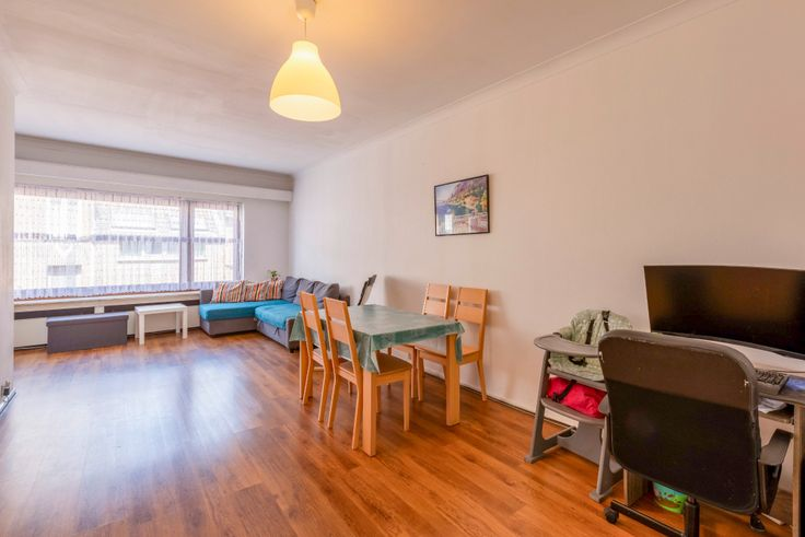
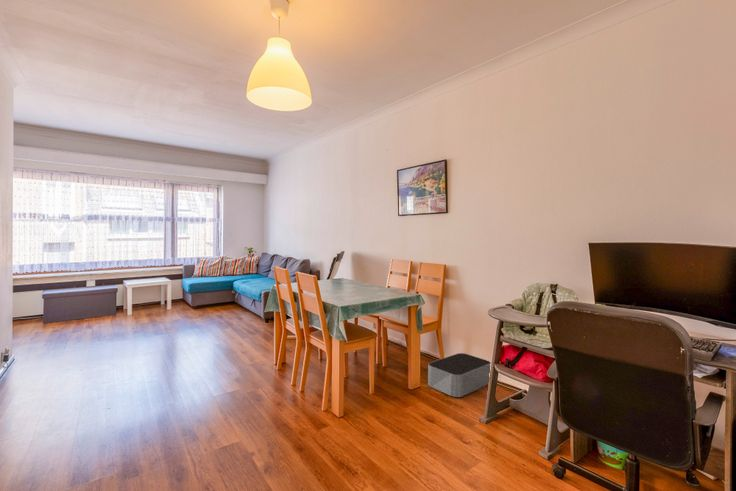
+ storage bin (459, 373)
